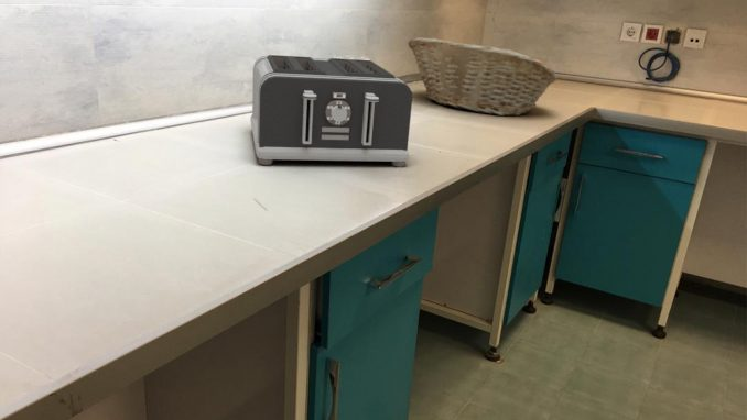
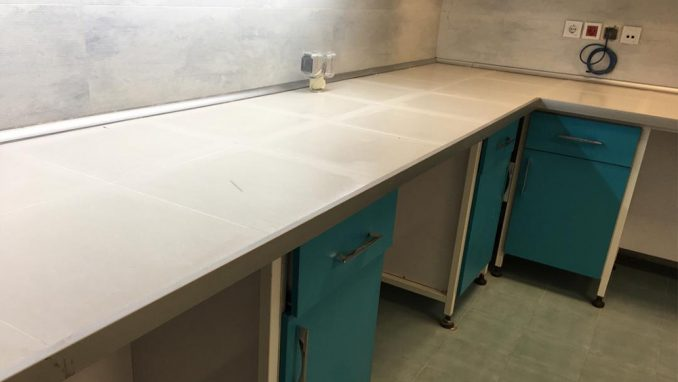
- toaster (326, 107)
- fruit basket (478, 73)
